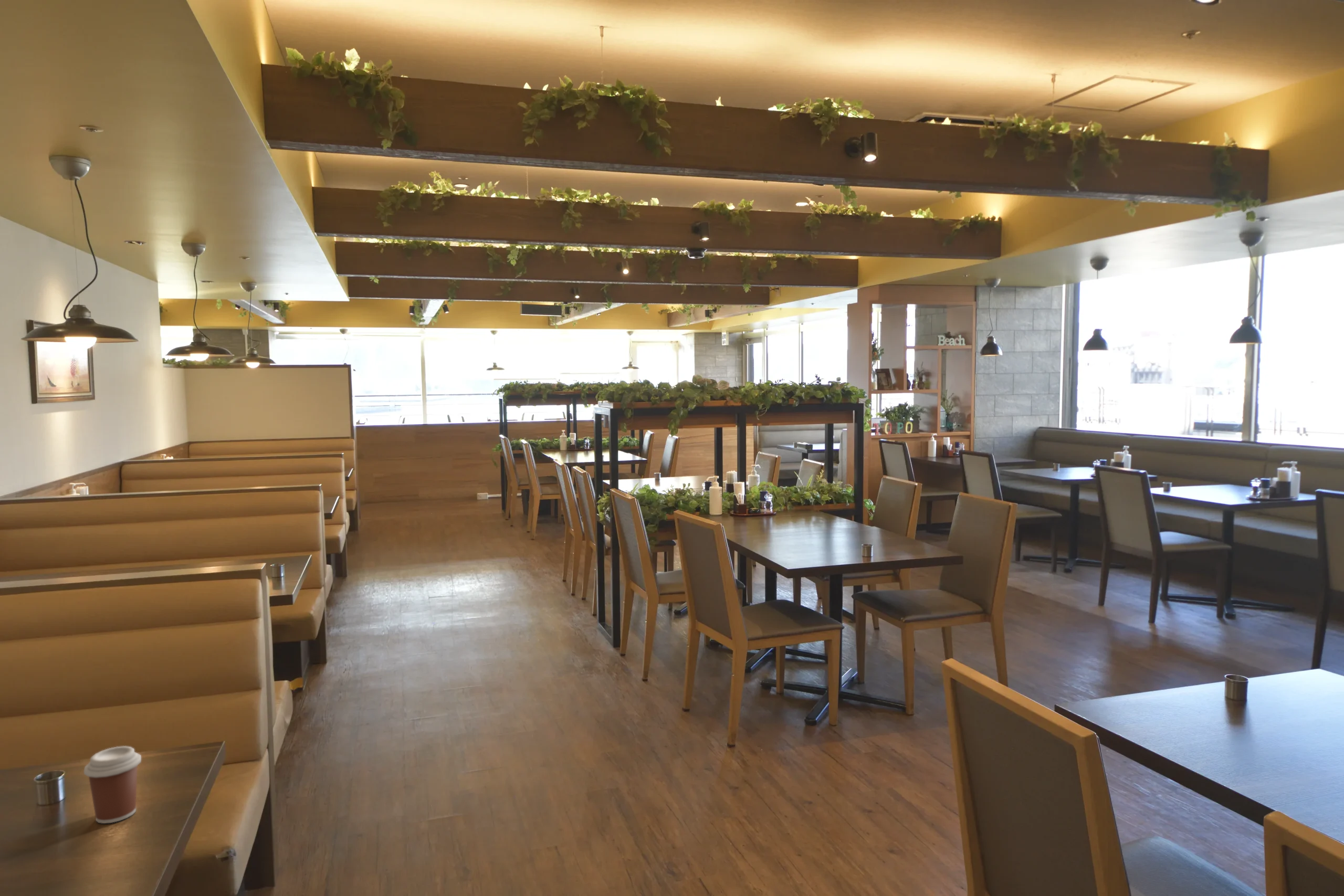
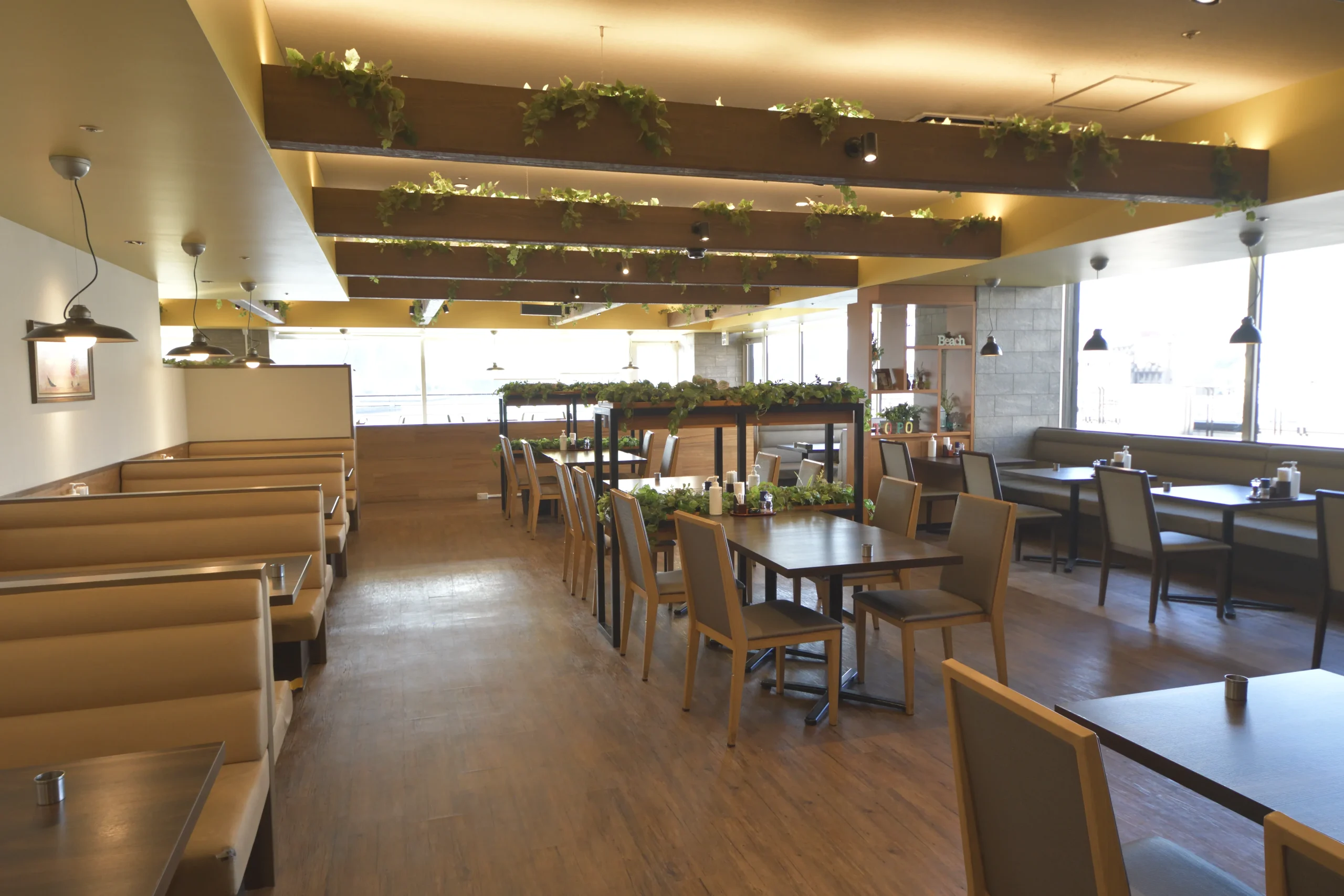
- coffee cup (114, 784)
